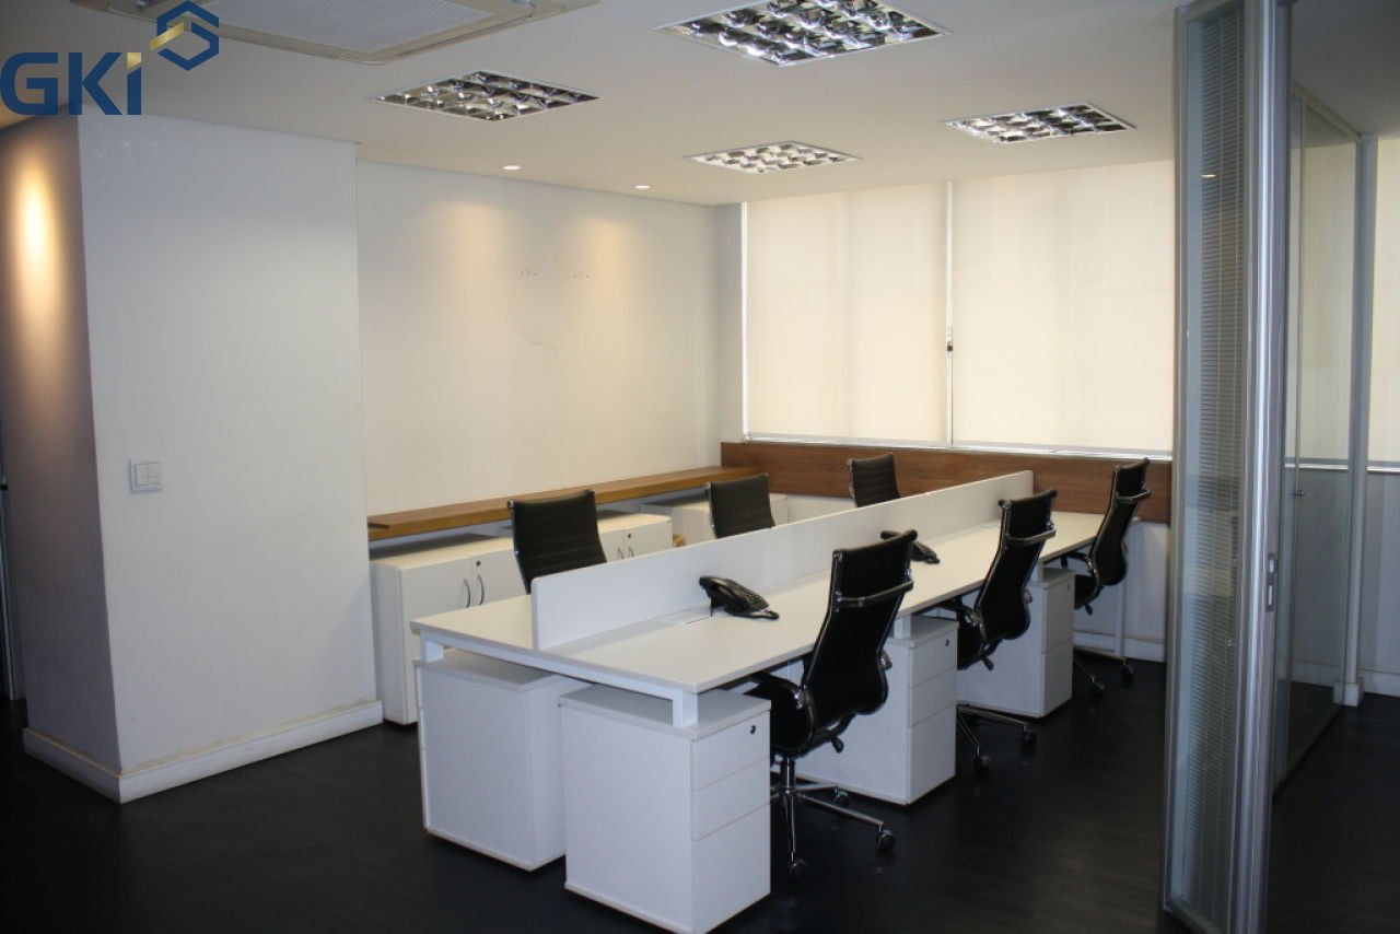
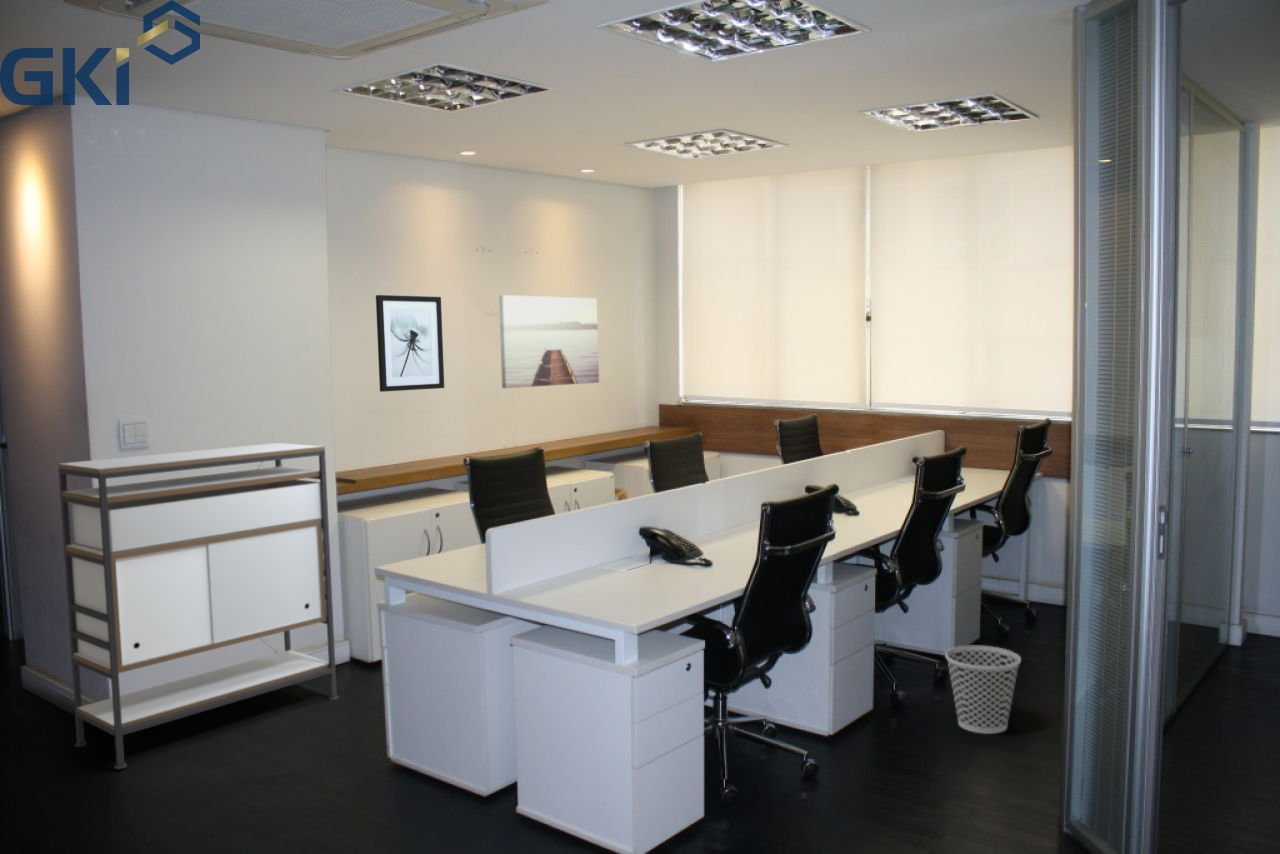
+ wall art (411, 343)
+ wall art (551, 341)
+ shelving unit (206, 588)
+ wastebasket (982, 690)
